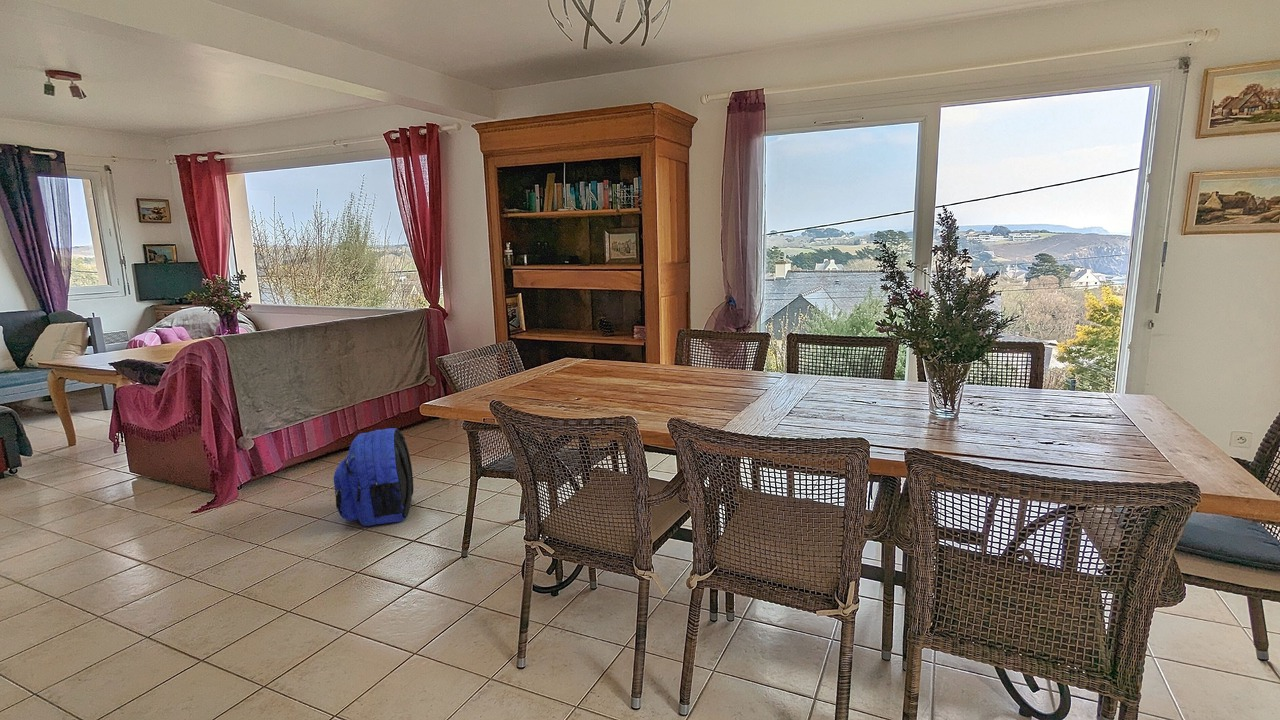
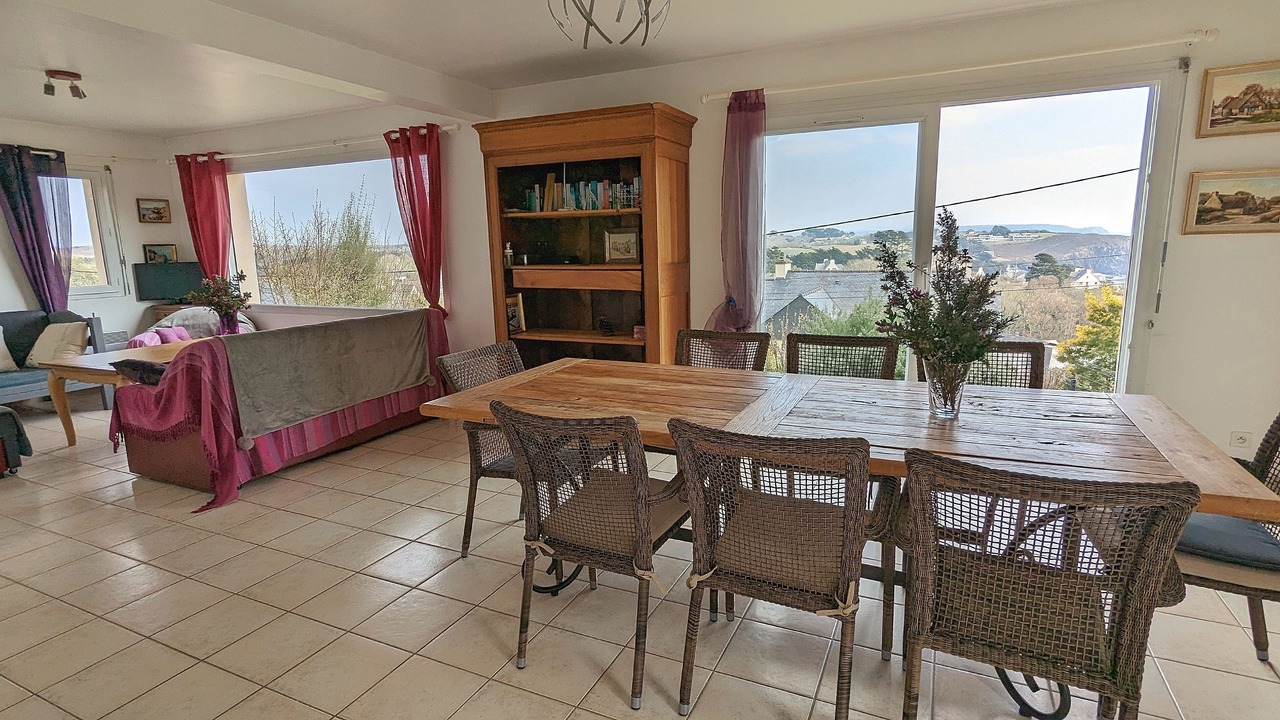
- backpack (374, 474)
